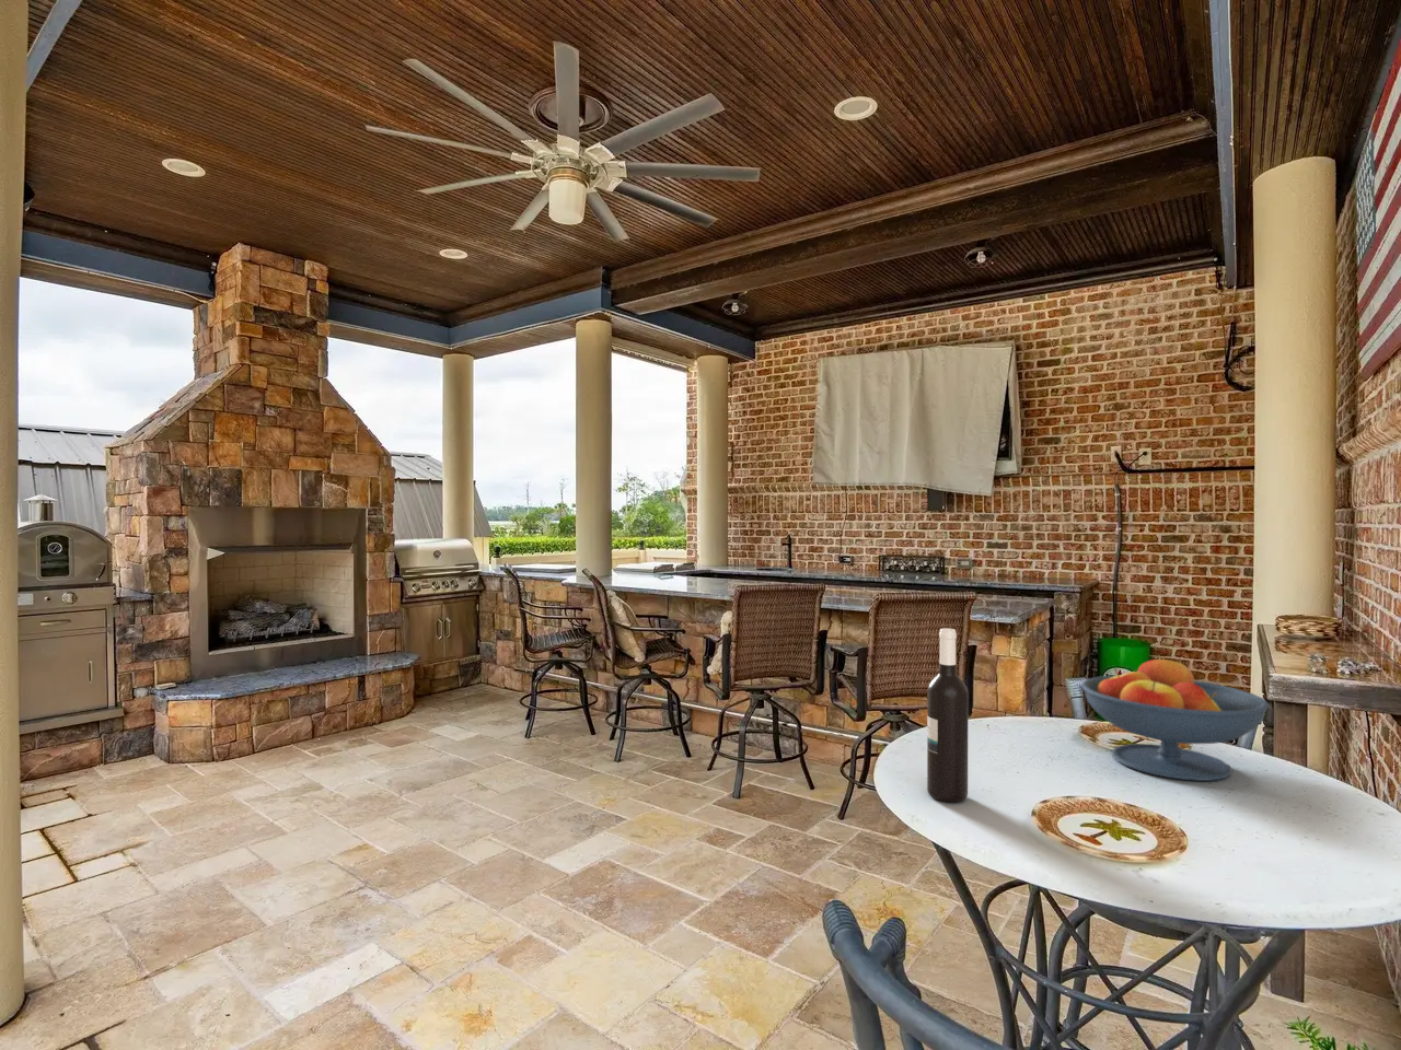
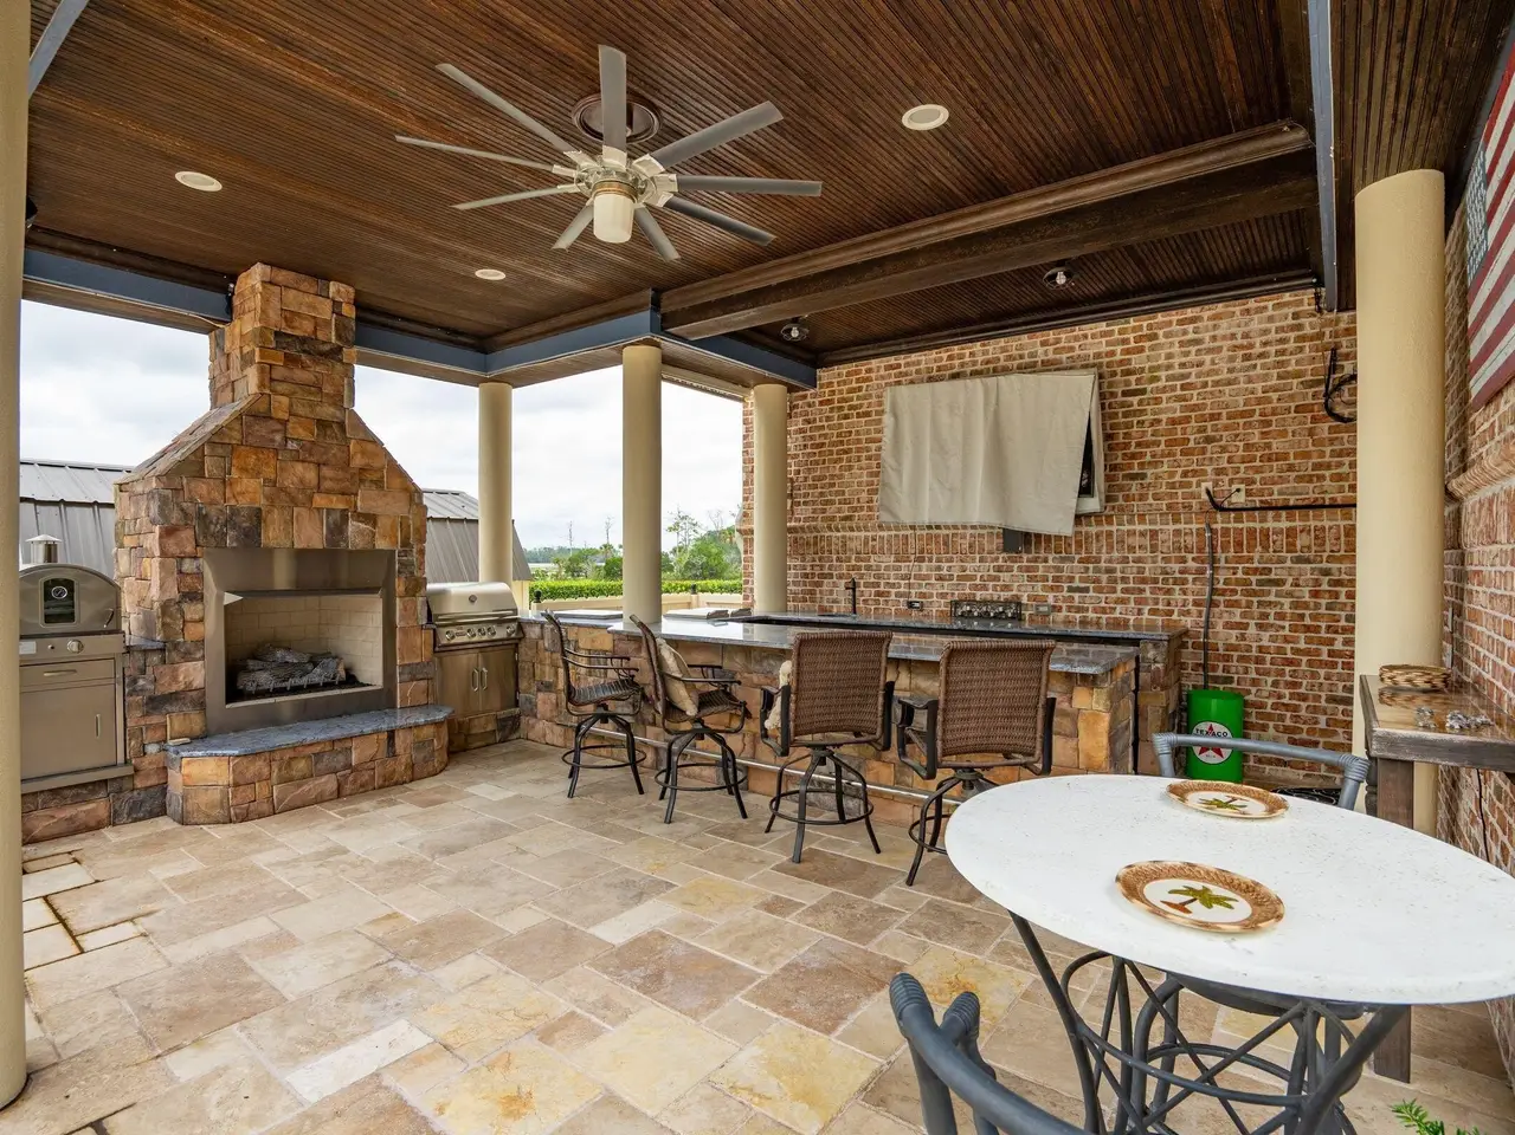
- wine bottle (947, 712)
- fruit bowl (1169, 715)
